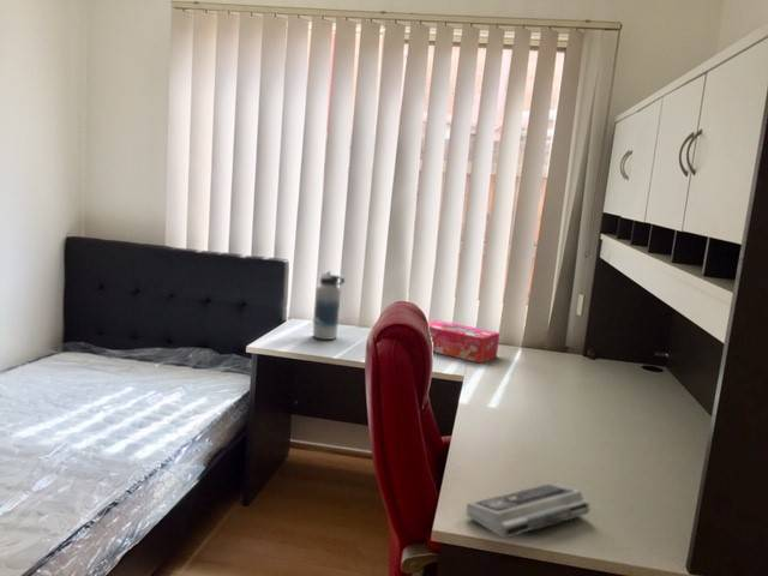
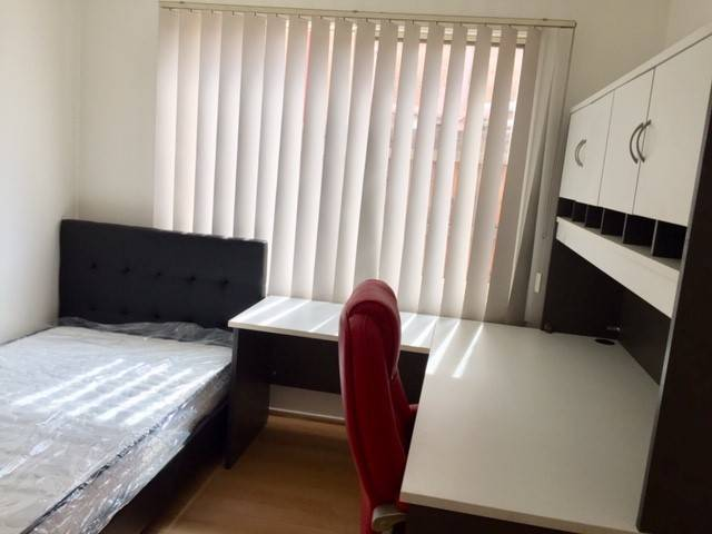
- tissue box (457, 340)
- water bottle (328, 304)
- keyboard (528, 505)
